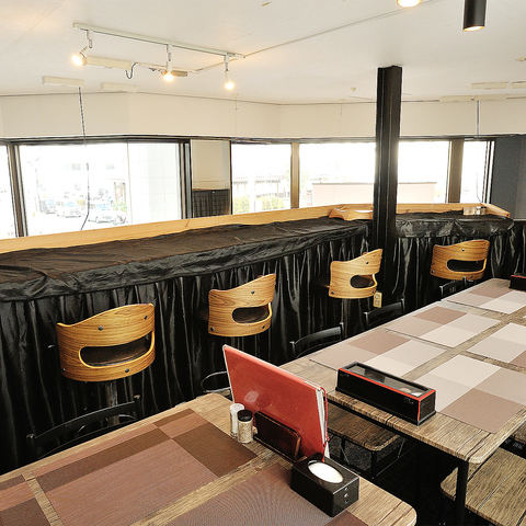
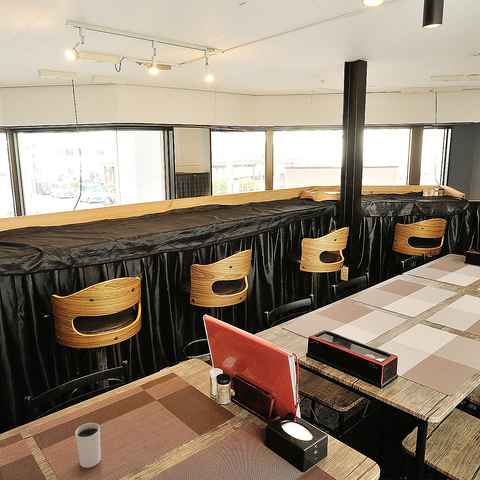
+ glass (89, 445)
